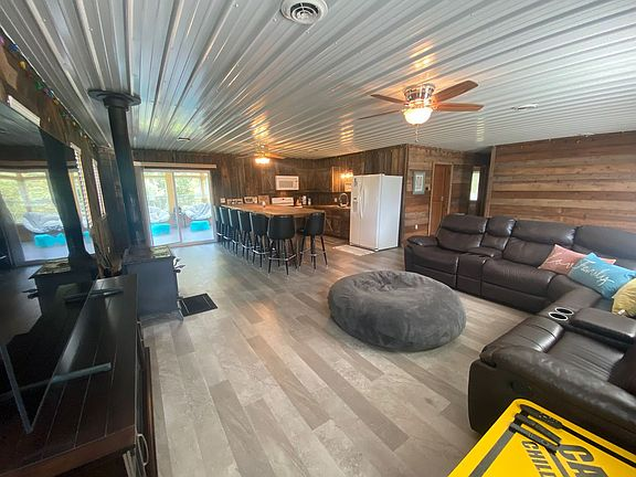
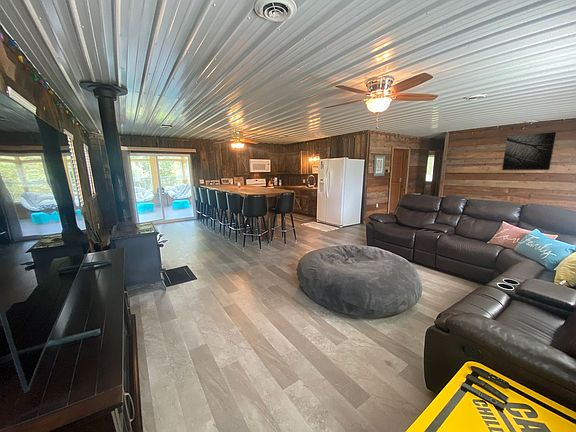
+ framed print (527, 152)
